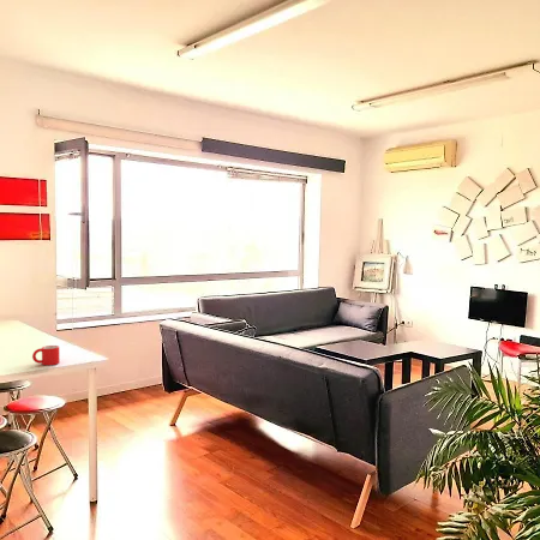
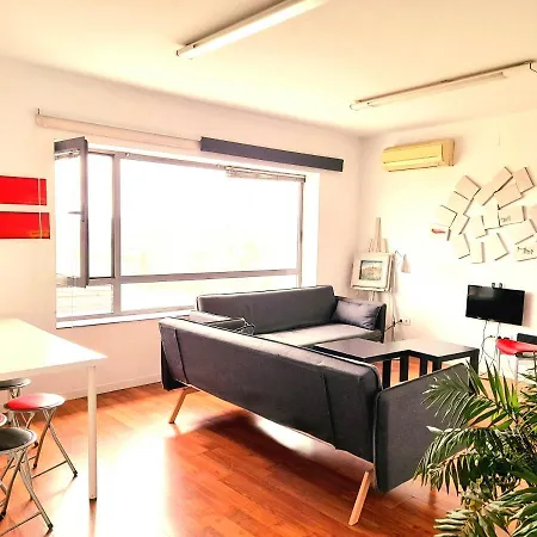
- mug (46, 355)
